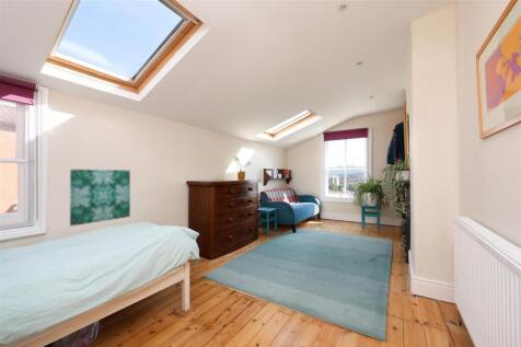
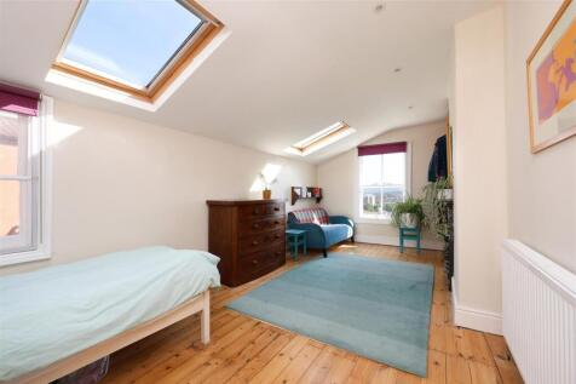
- wall art (102, 195)
